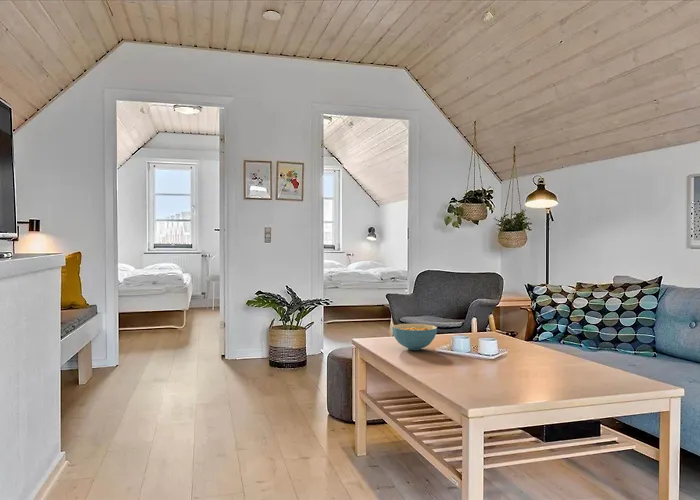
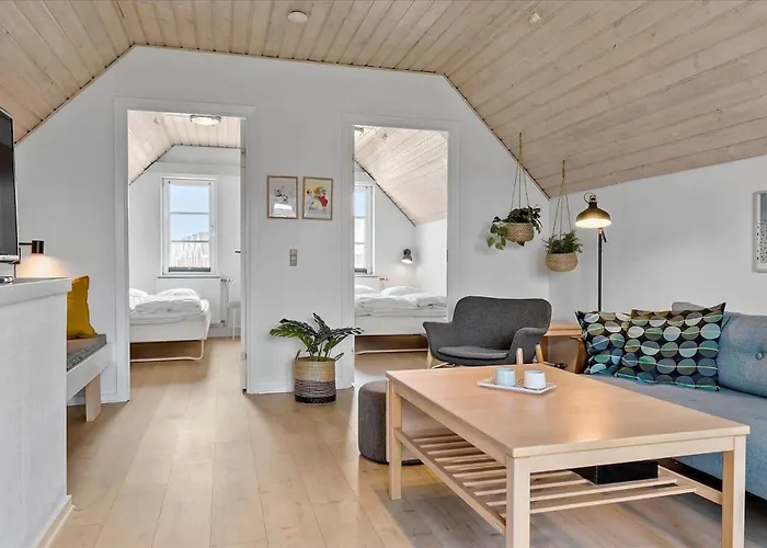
- cereal bowl (414, 337)
